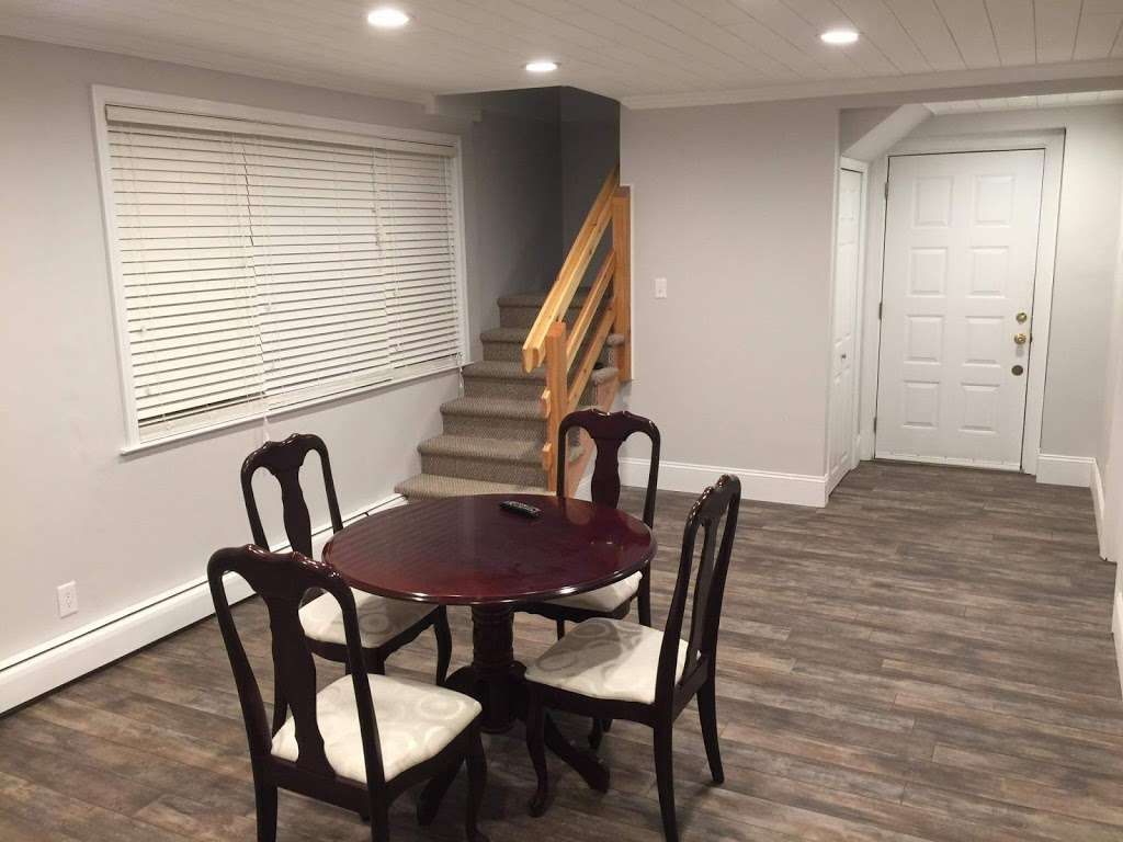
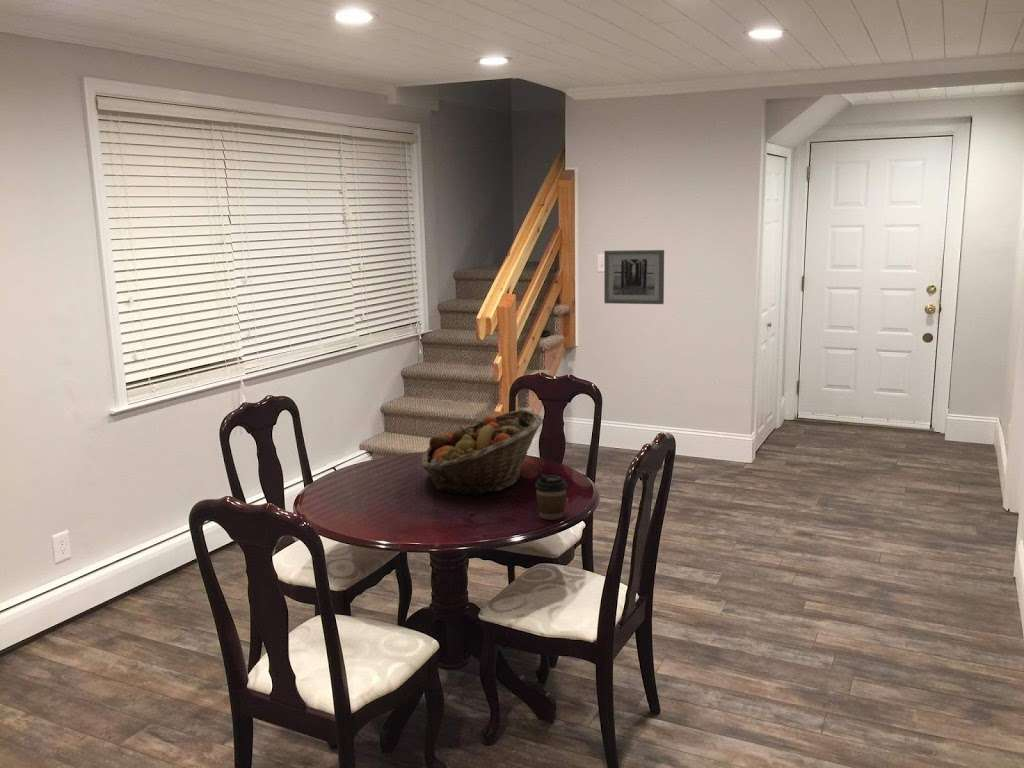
+ fruit basket (481, 449)
+ coffee cup (551, 495)
+ wall art (633, 277)
